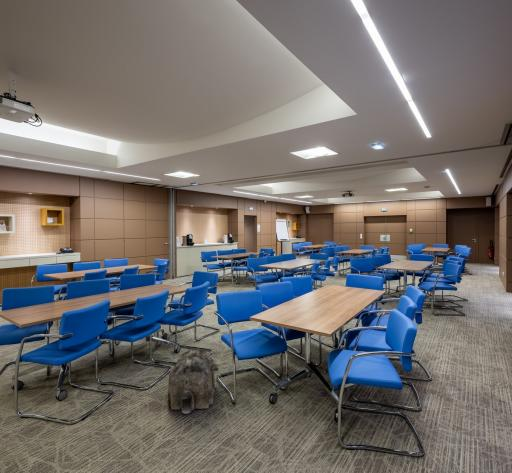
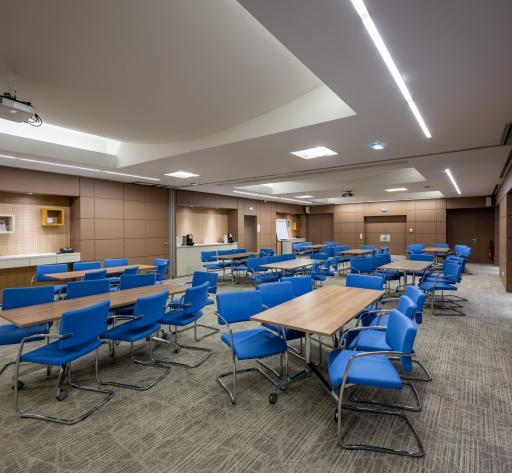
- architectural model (192, 375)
